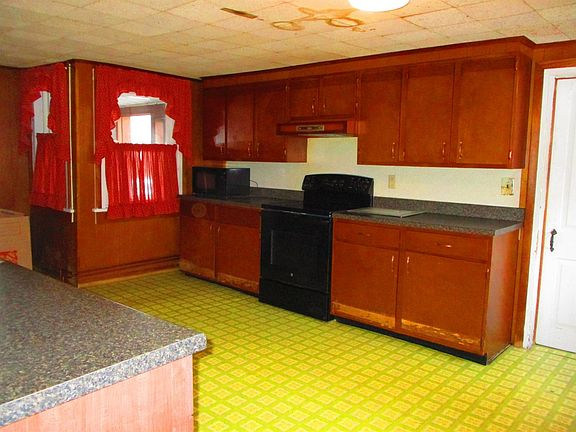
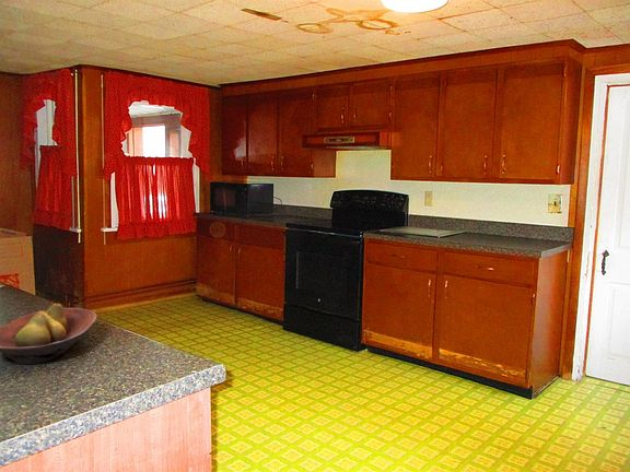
+ fruit bowl (46, 328)
